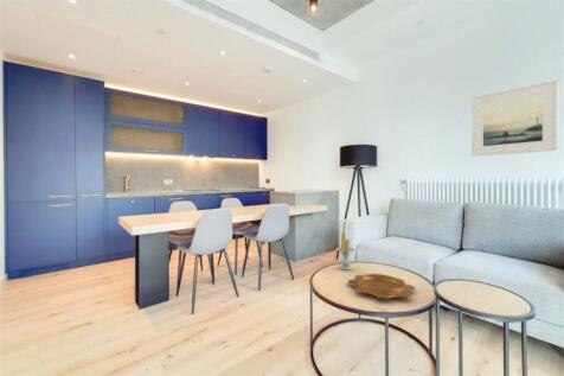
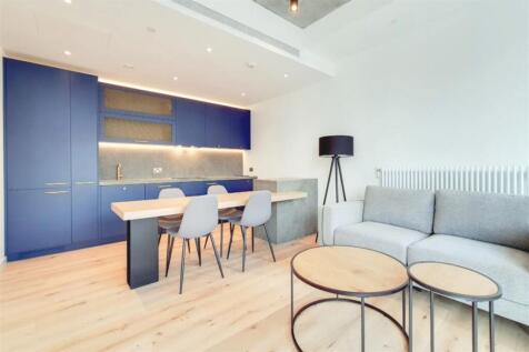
- decorative bowl (380, 285)
- candle (345, 250)
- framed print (511, 121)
